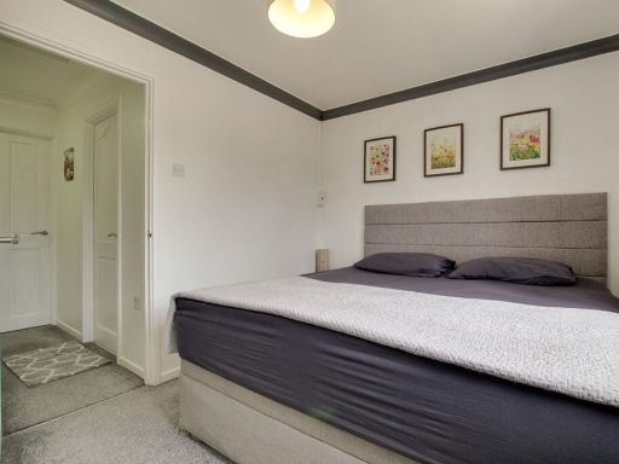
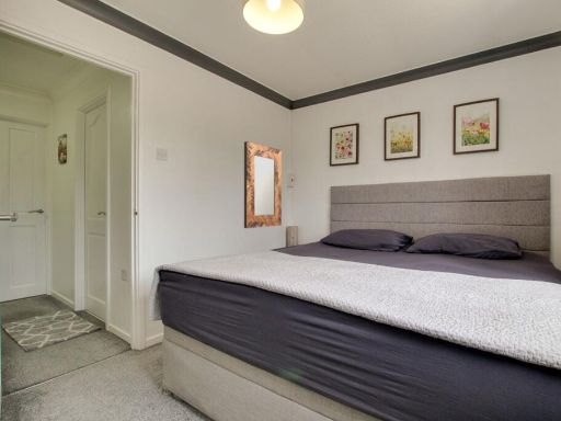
+ home mirror (264, 186)
